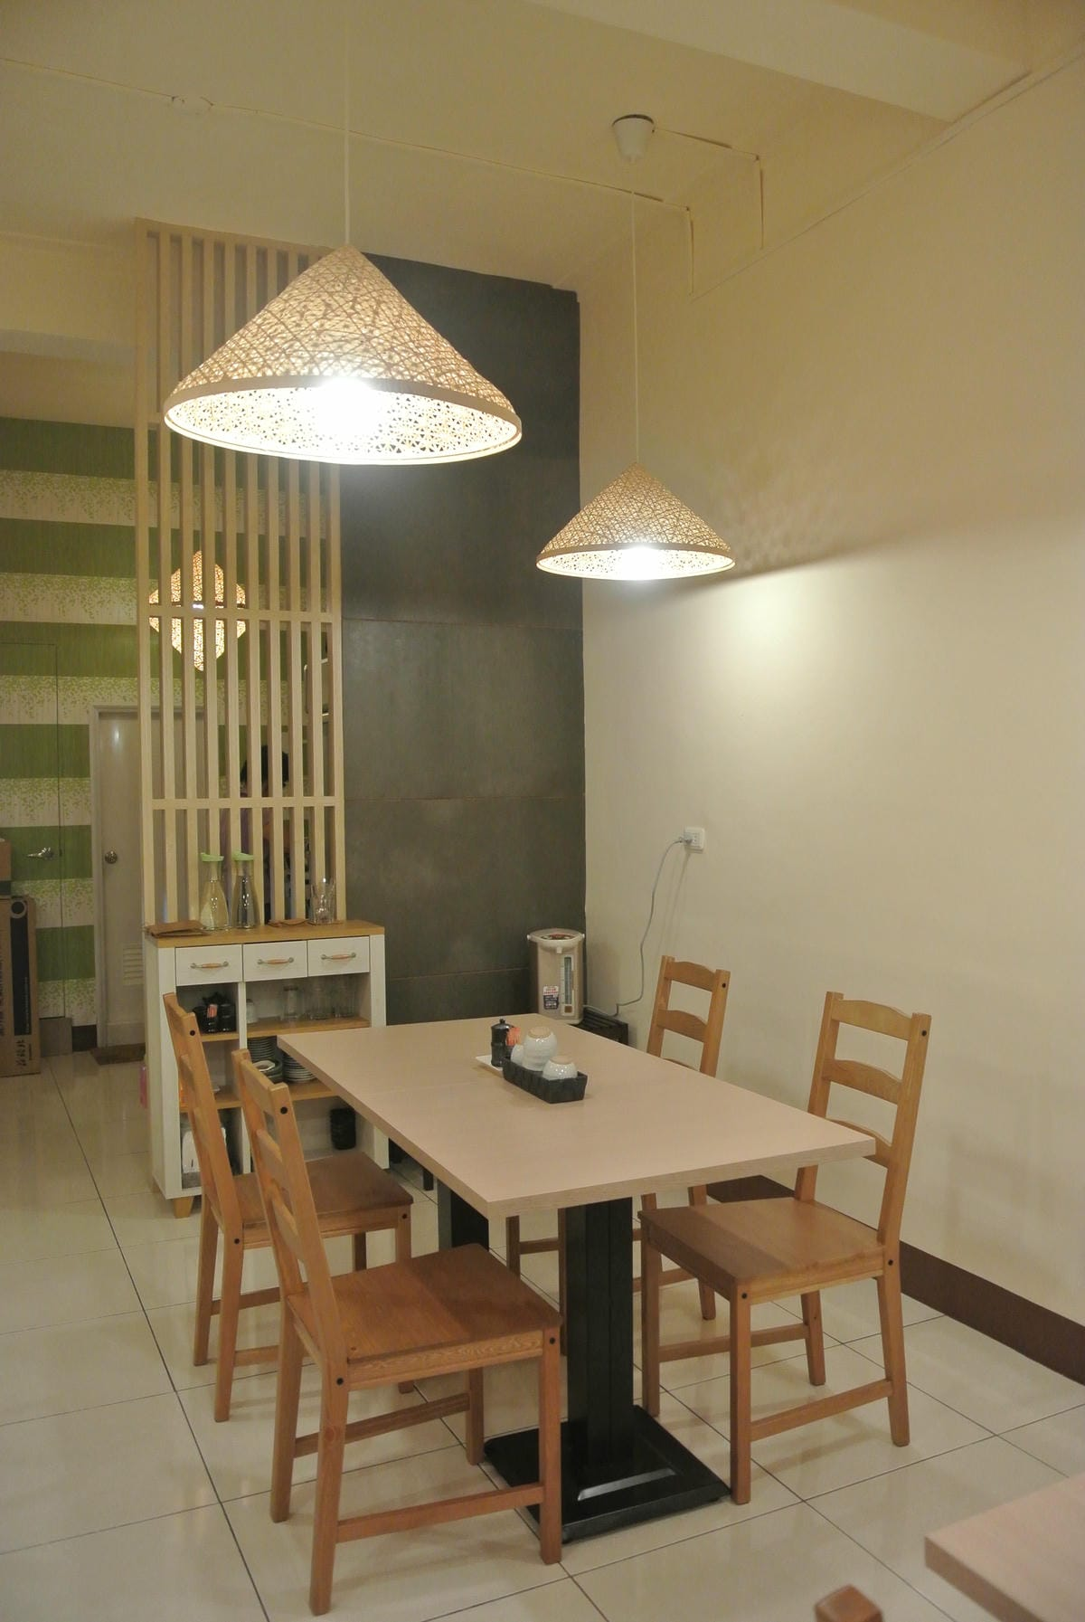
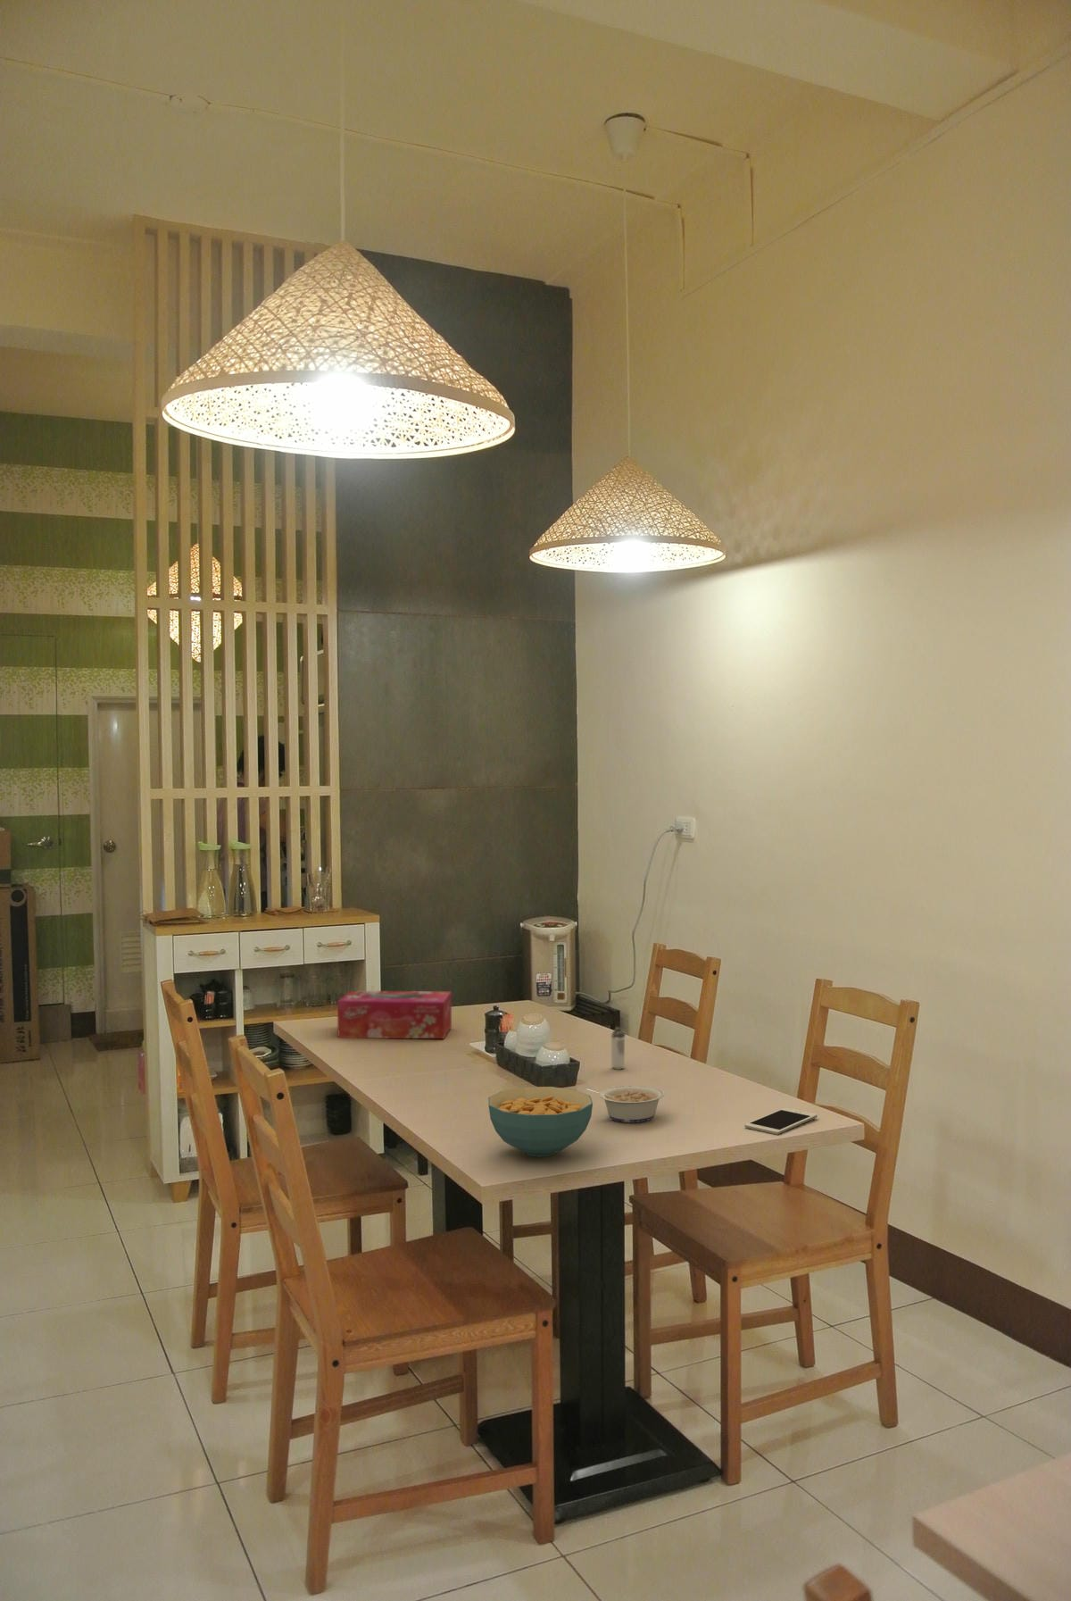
+ shaker (618, 1047)
+ cereal bowl (540, 1126)
+ cell phone (781, 1120)
+ tissue box (396, 1014)
+ legume (629, 1102)
